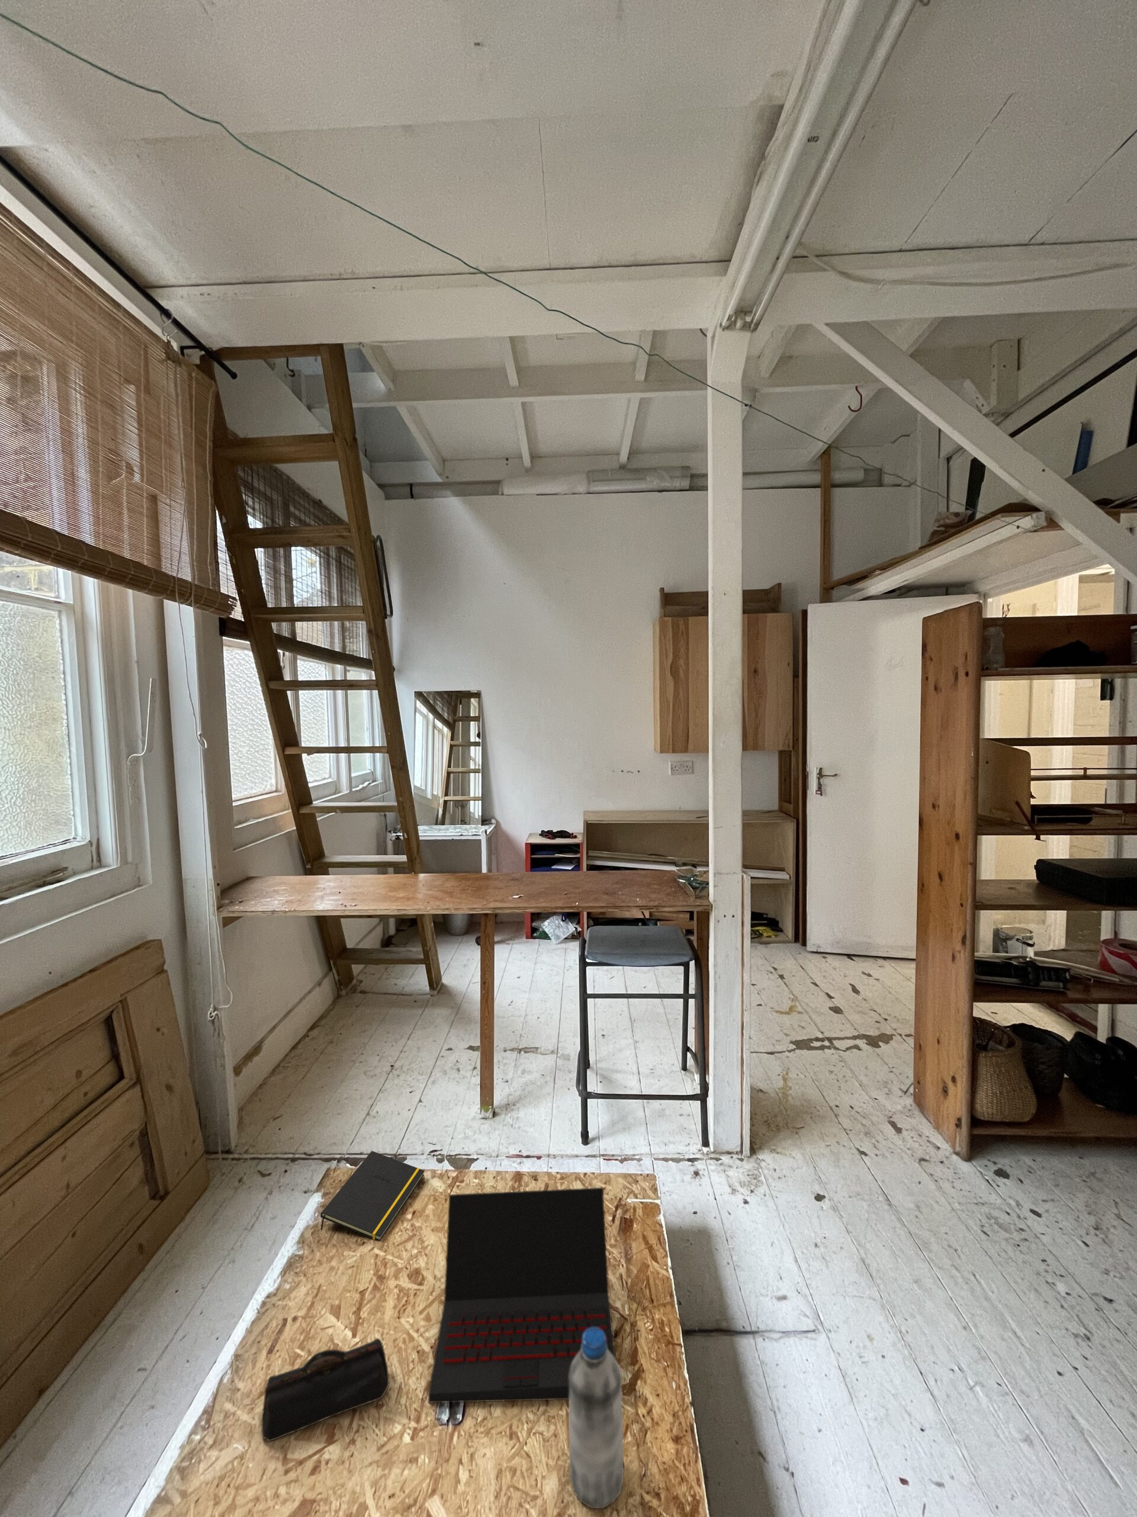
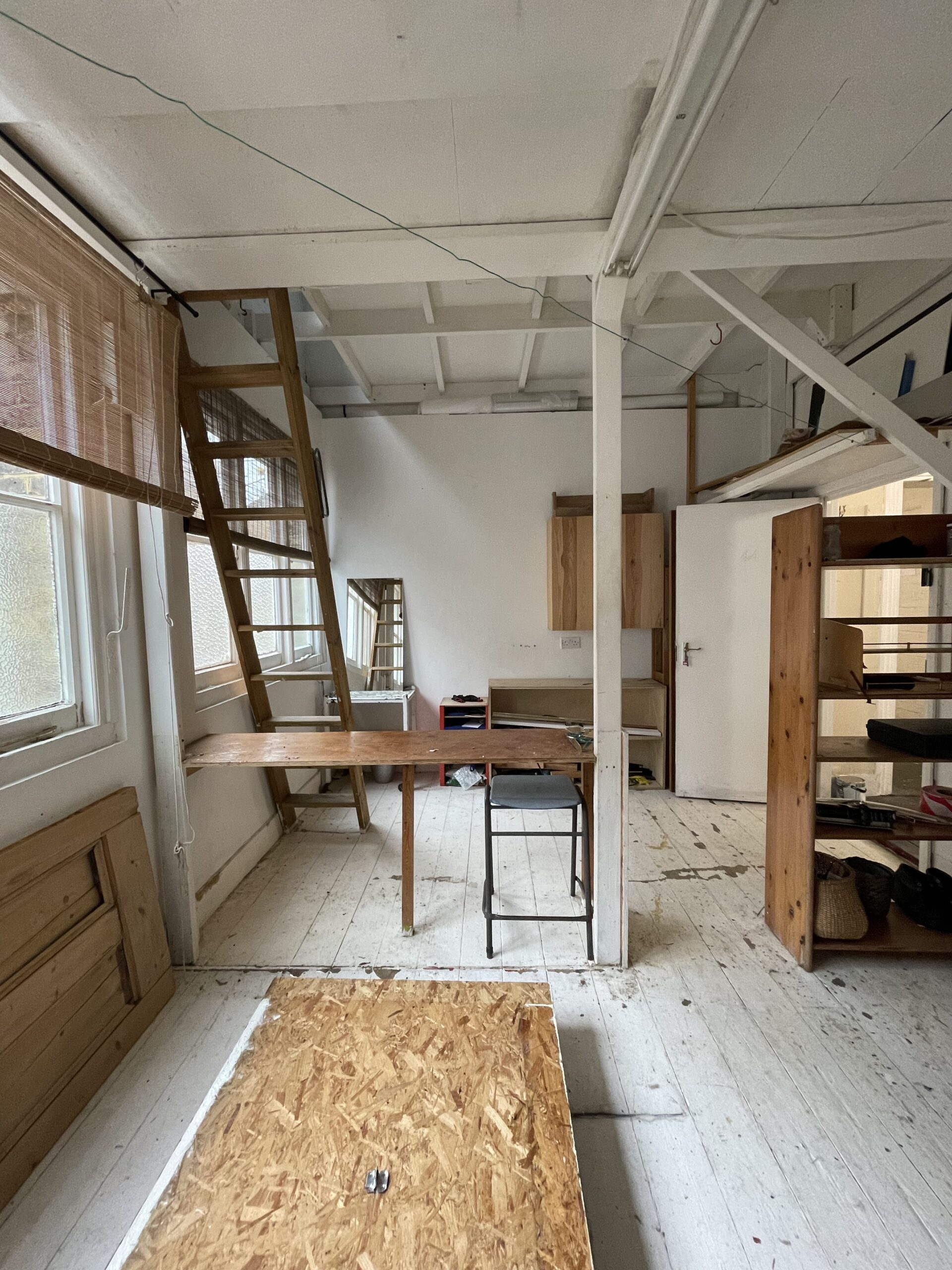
- notepad (375, 1192)
- water bottle (596, 1408)
- laptop (526, 1282)
- pencil case (326, 1375)
